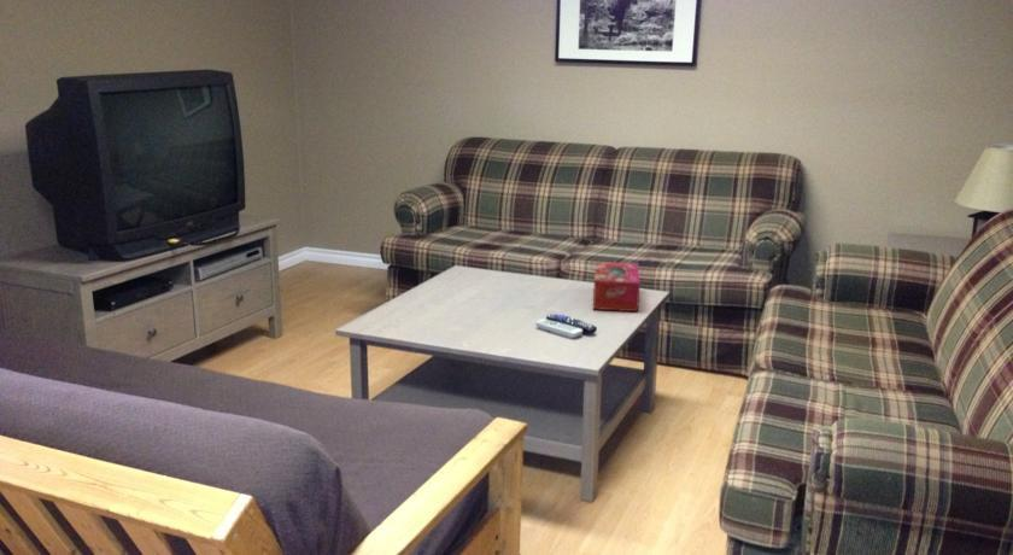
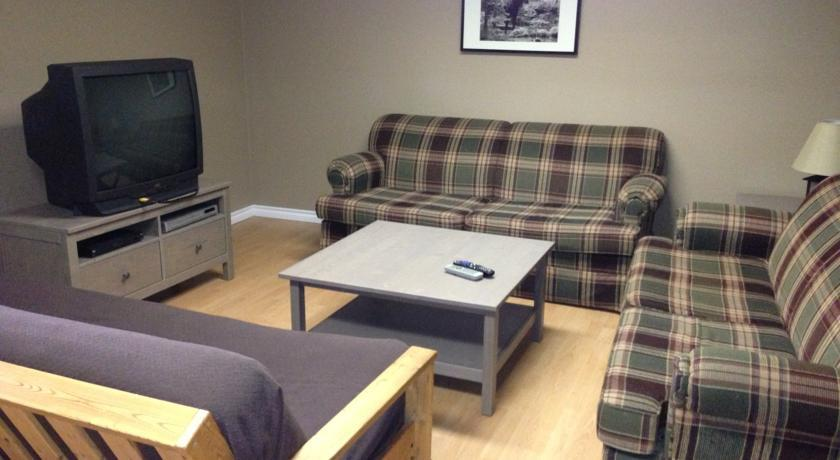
- tissue box (616, 285)
